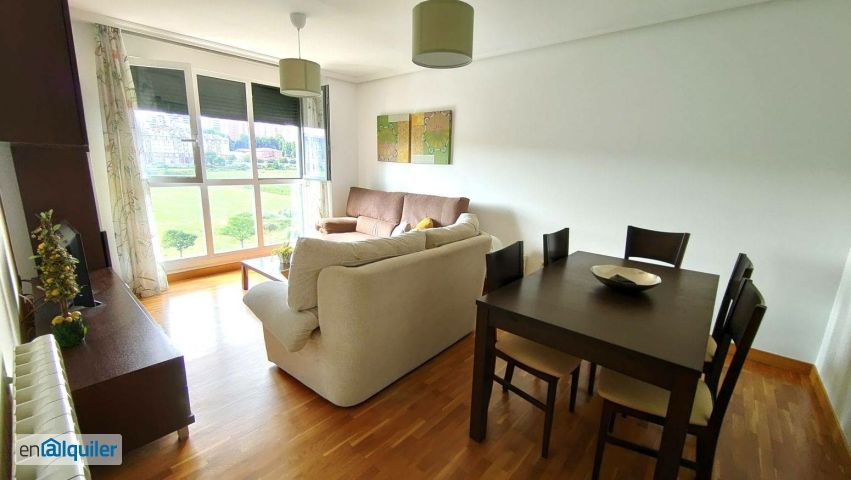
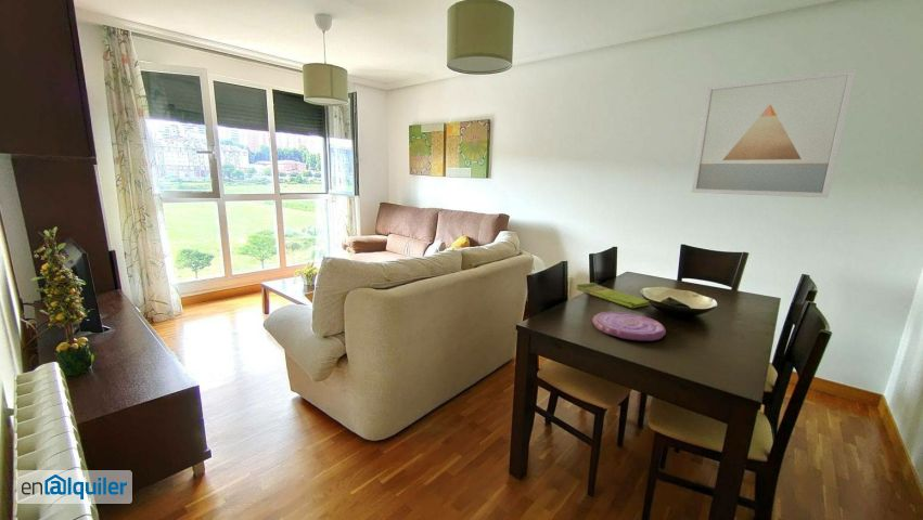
+ wall art (764, 138)
+ dish towel (611, 294)
+ plate (627, 324)
